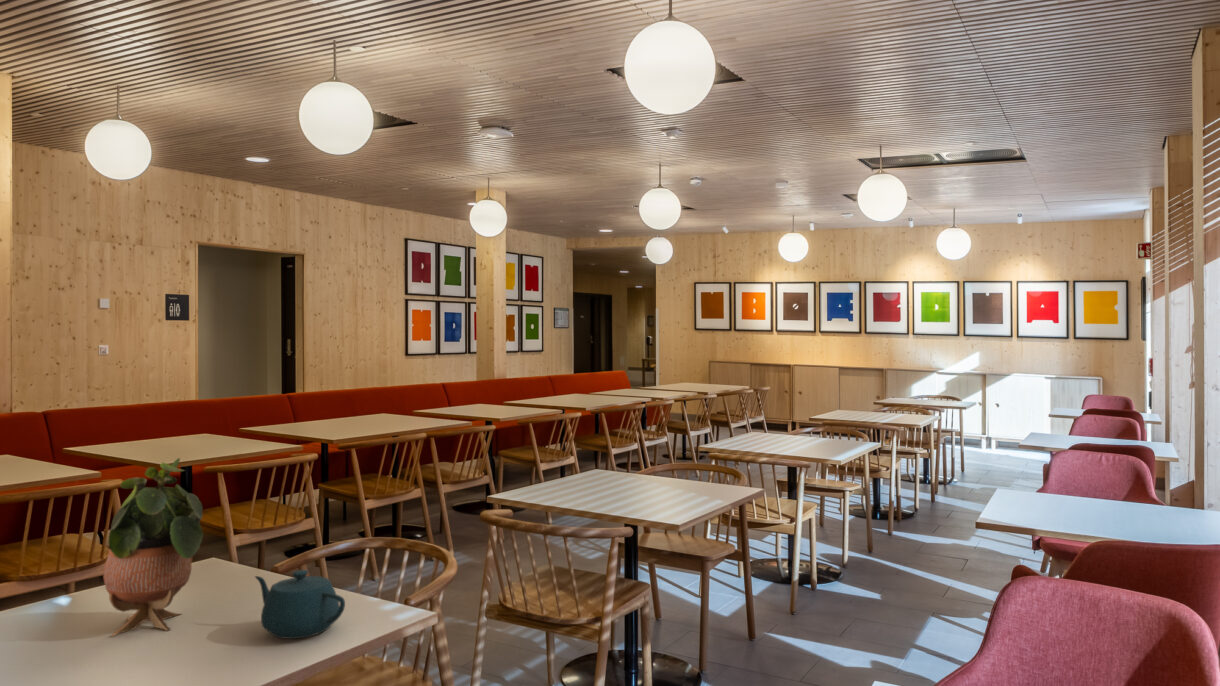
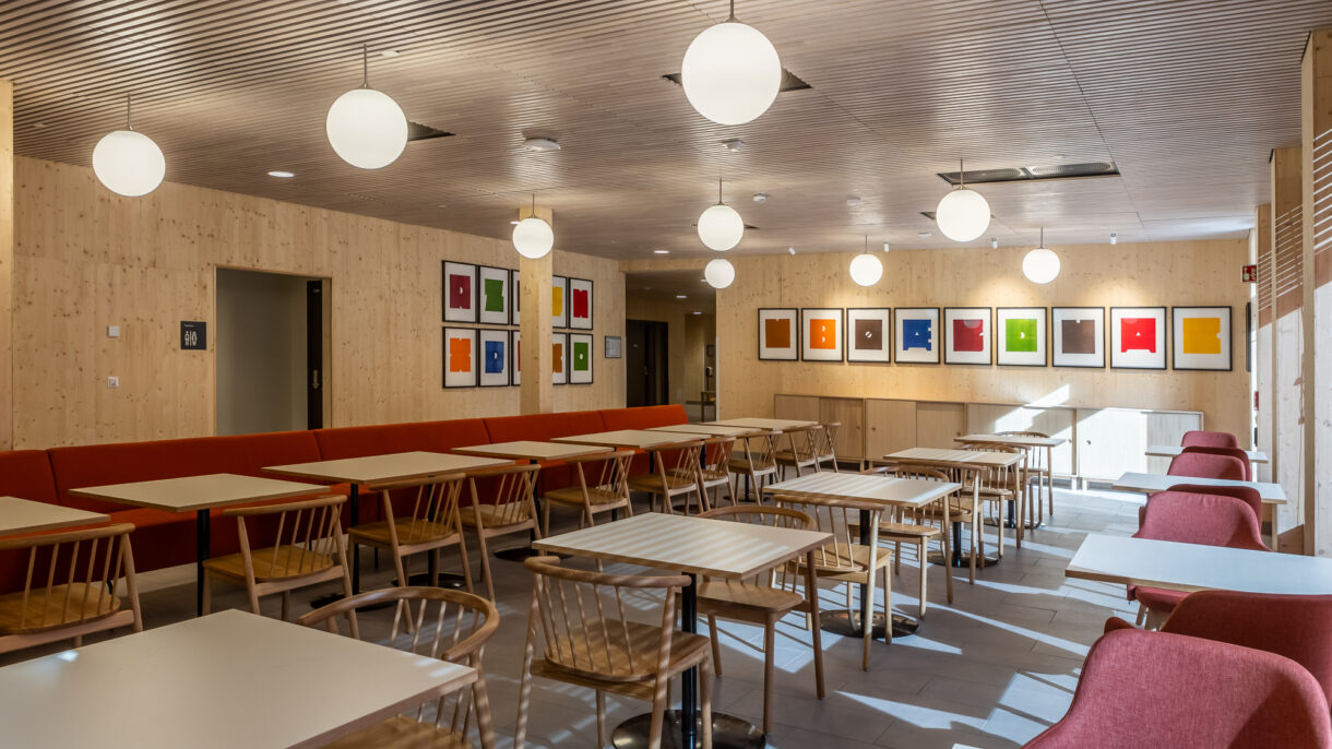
- teapot (298, 600)
- potted plant (156, 542)
